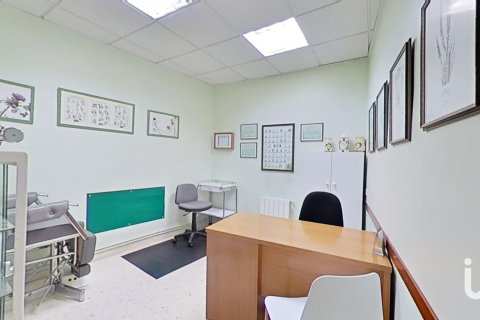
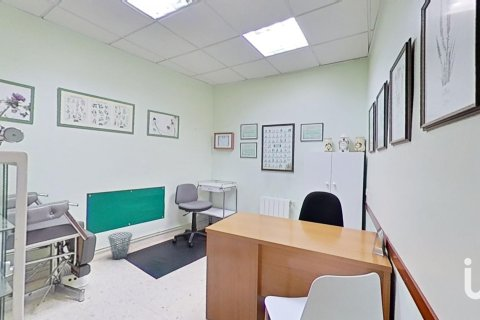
+ waste basket (120, 246)
